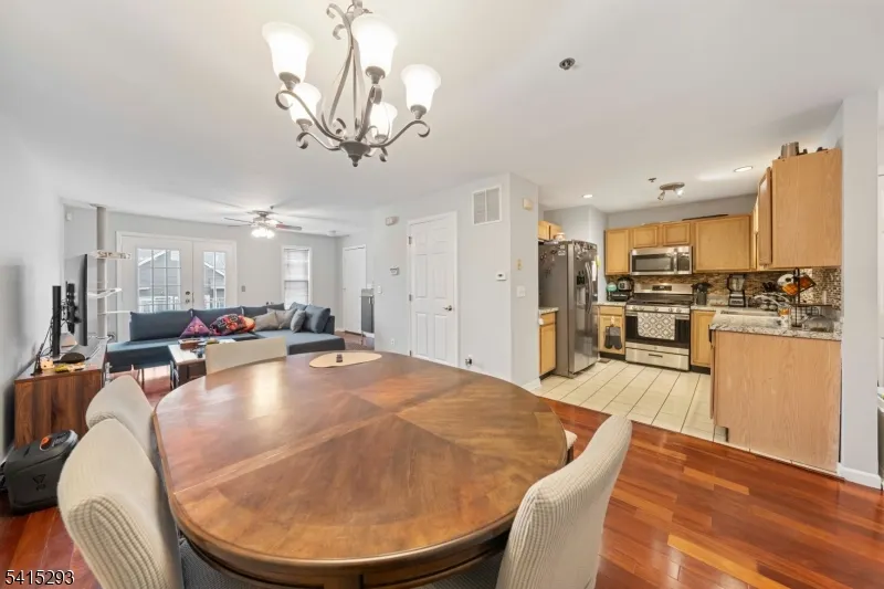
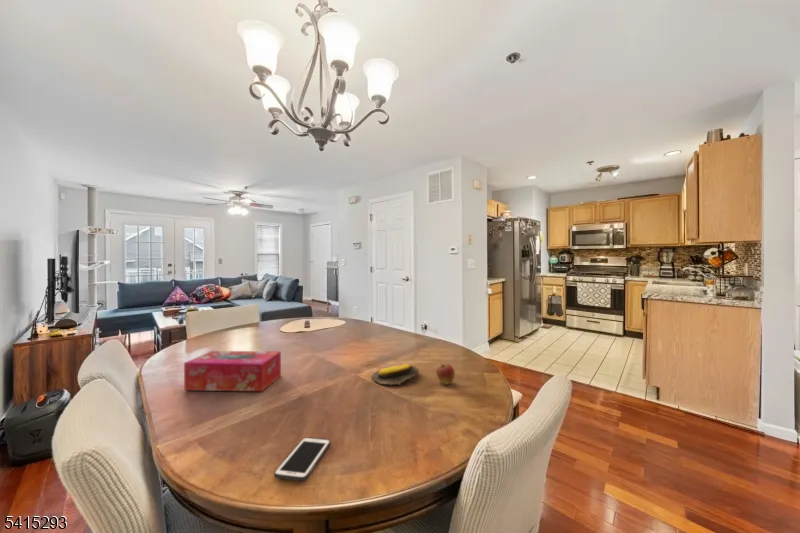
+ cell phone (304, 457)
+ tissue box (235, 369)
+ banana (395, 370)
+ fruit (445, 372)
